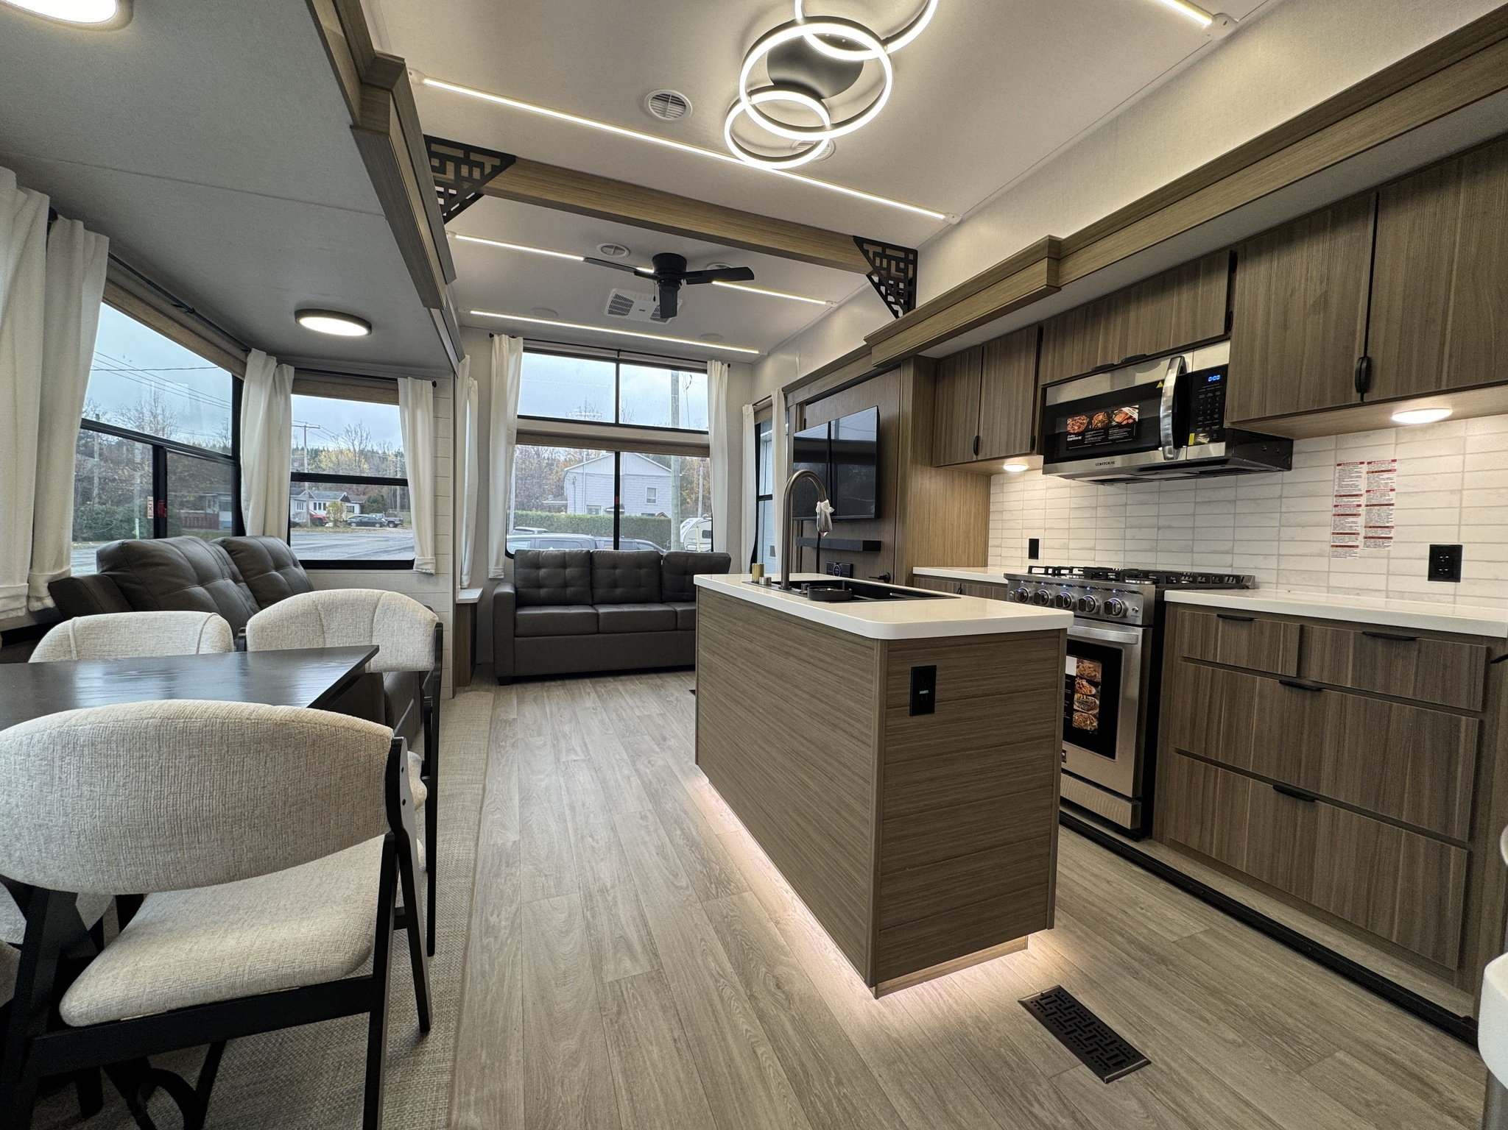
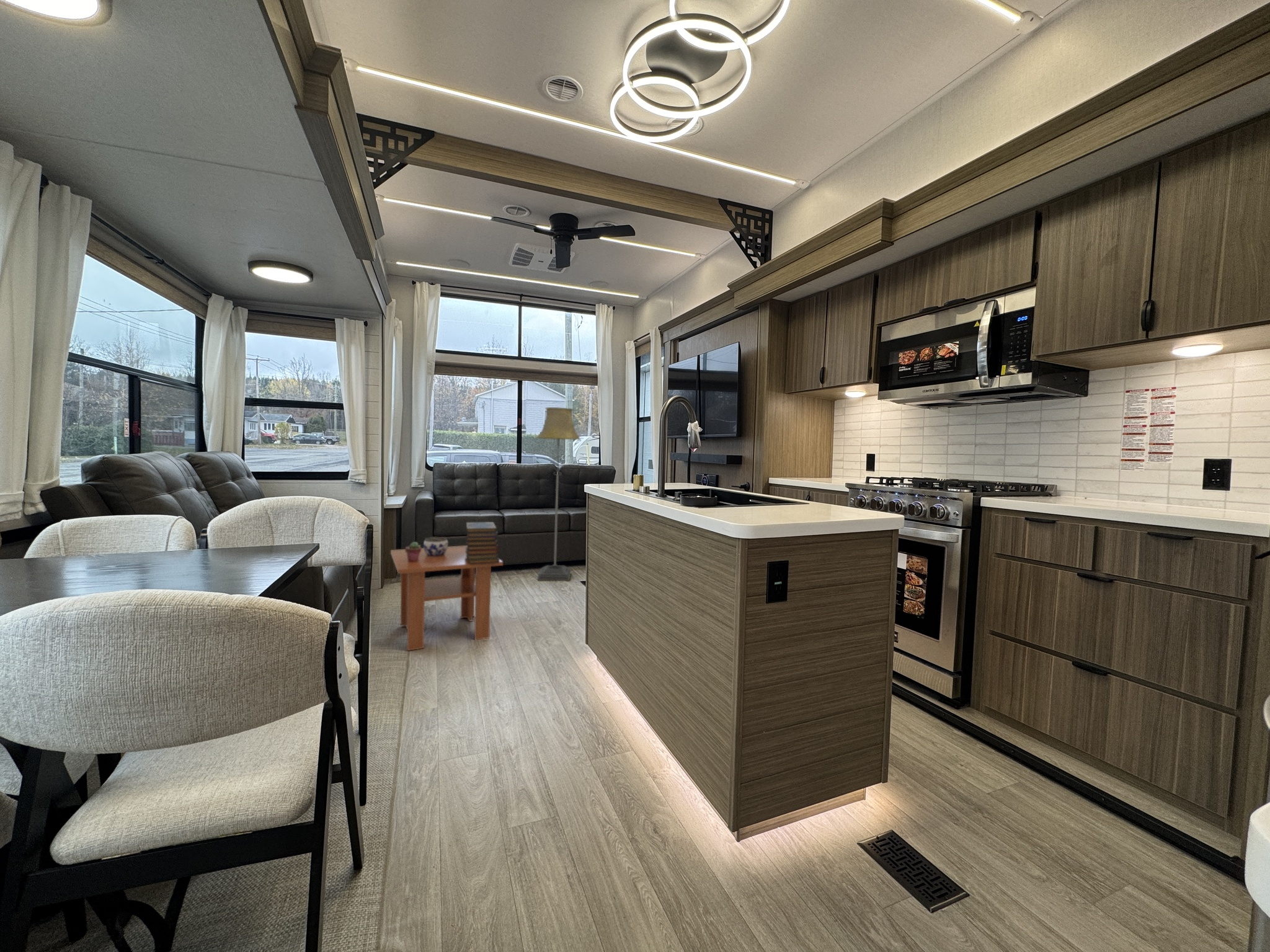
+ potted succulent (413, 551)
+ book stack (481, 542)
+ jar (435, 545)
+ floor lamp (557, 493)
+ coffee table (444, 593)
